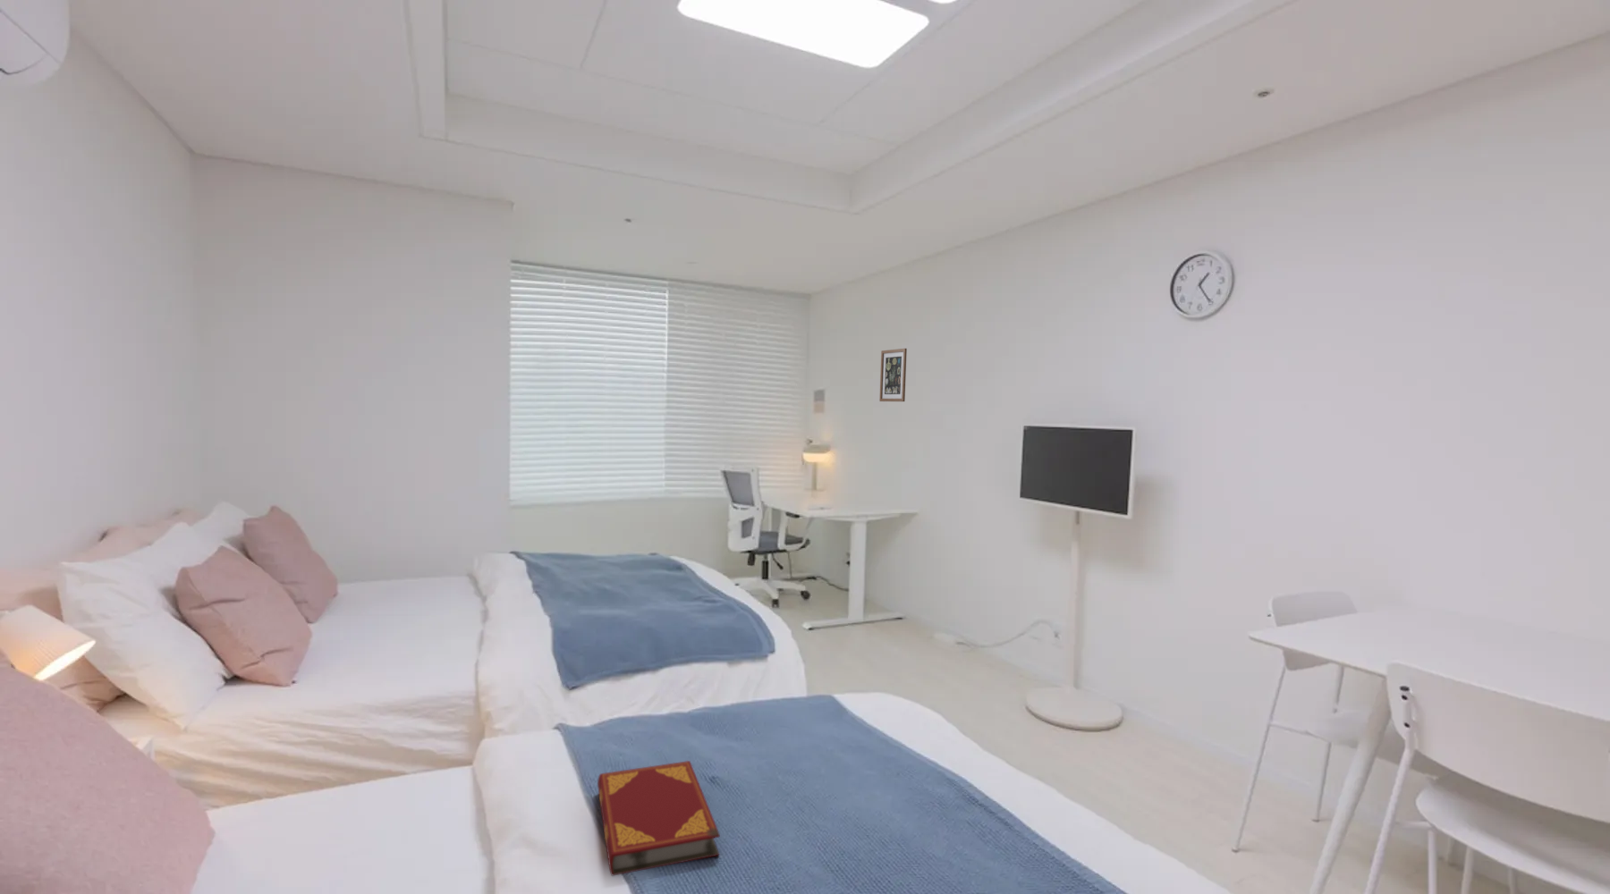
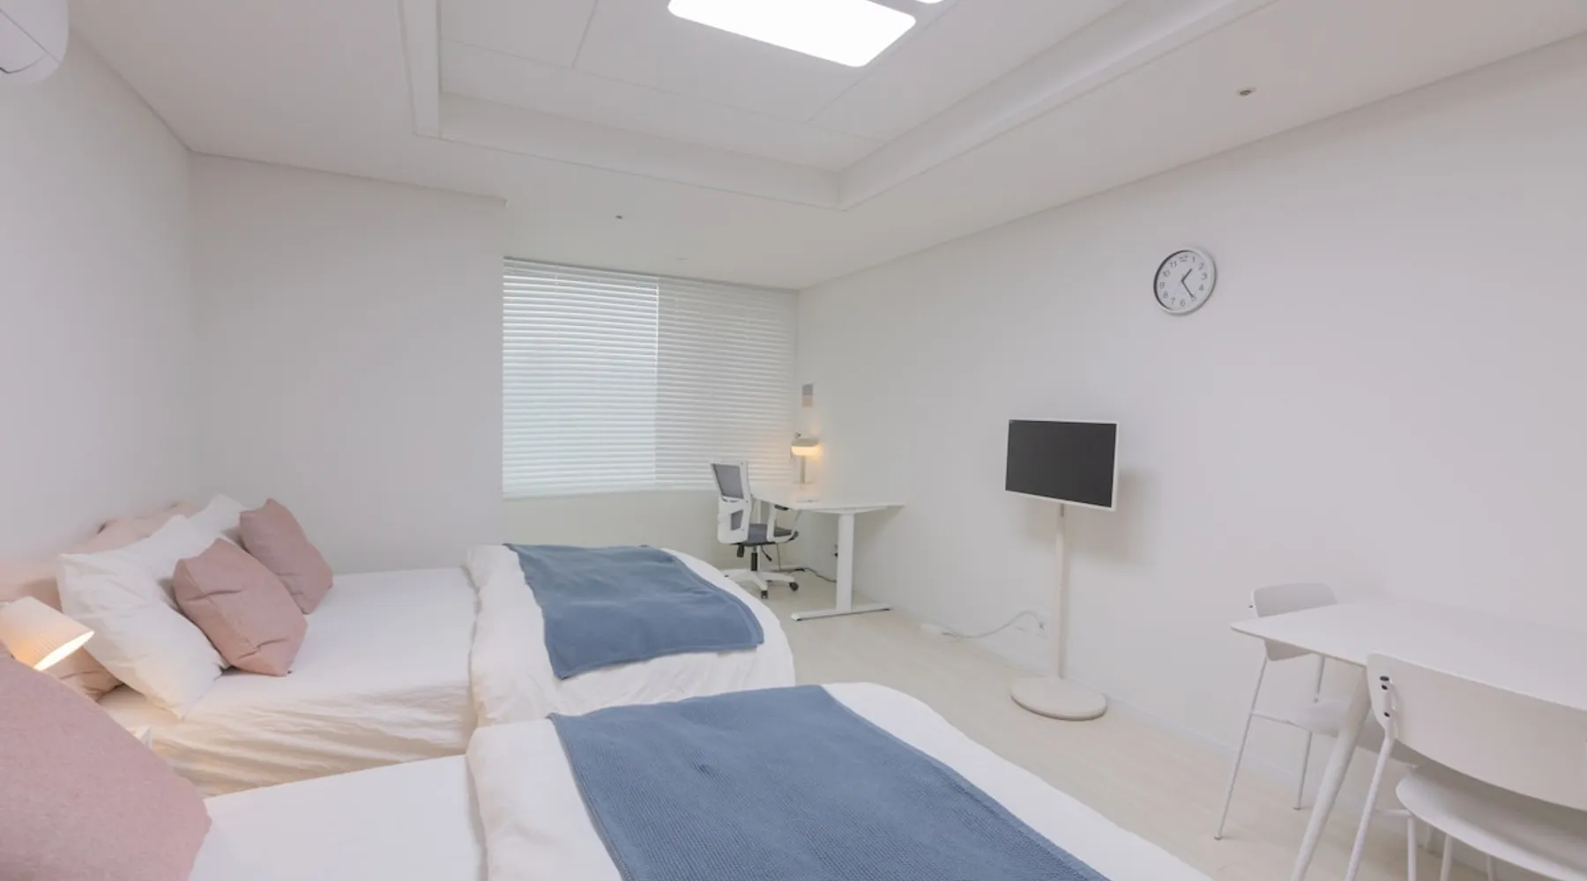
- hardback book (654, 811)
- wall art (893, 375)
